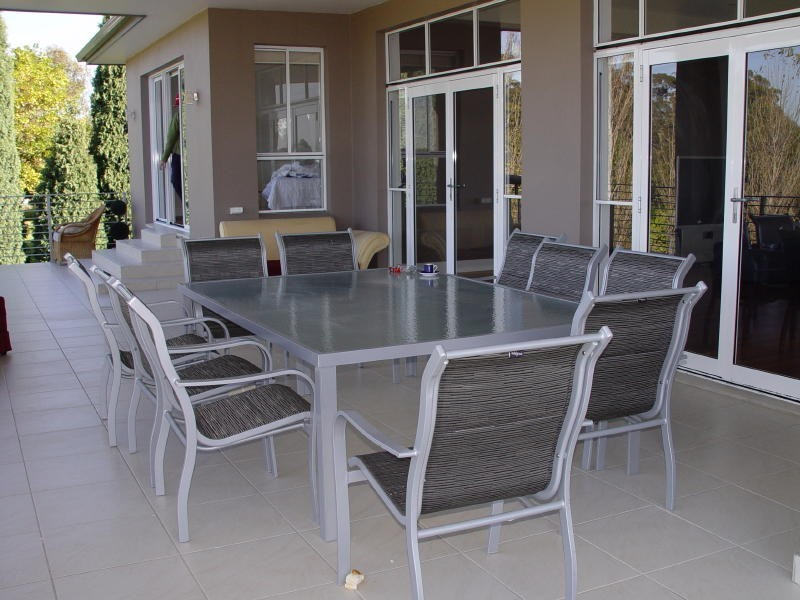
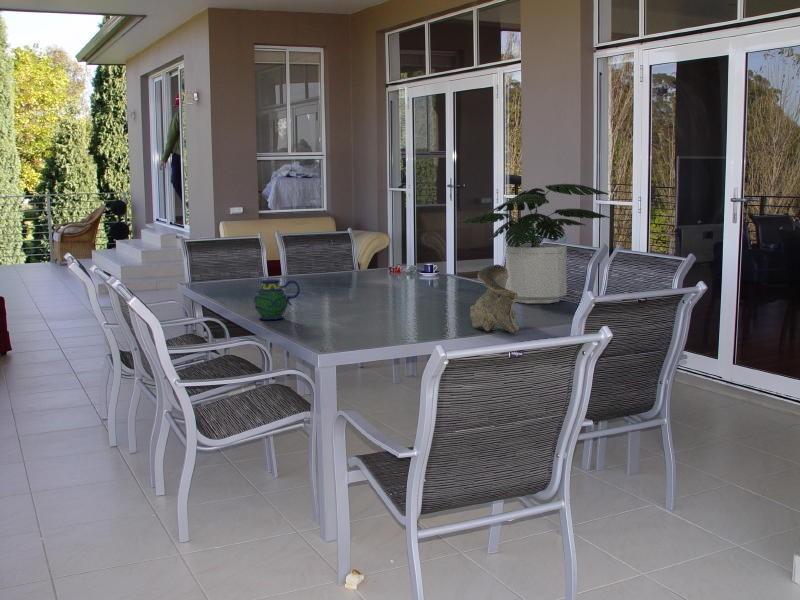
+ potted plant (531, 242)
+ mug (276, 299)
+ decorative bowl (494, 298)
